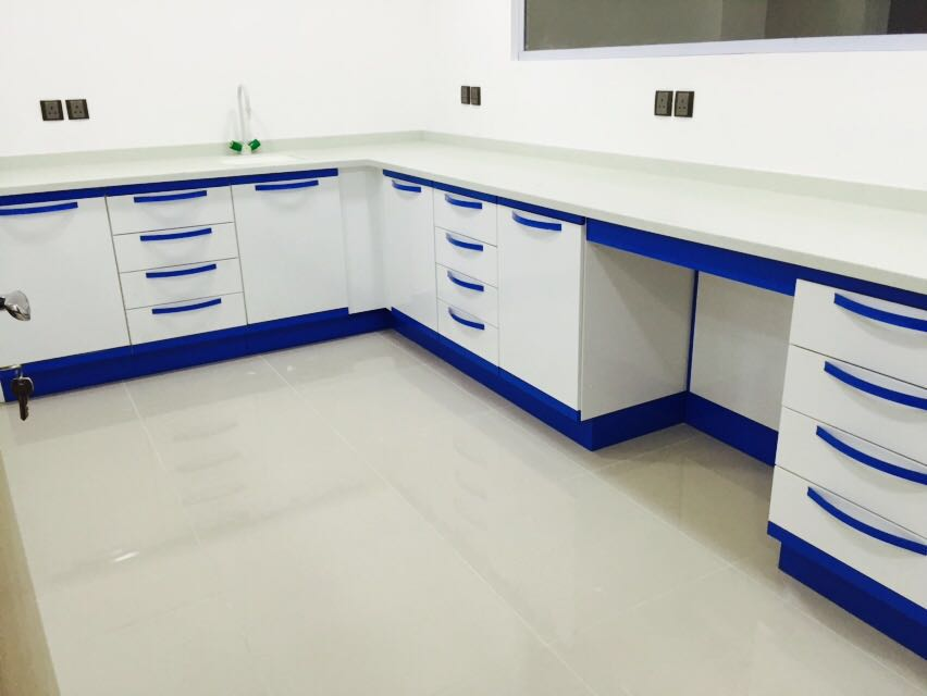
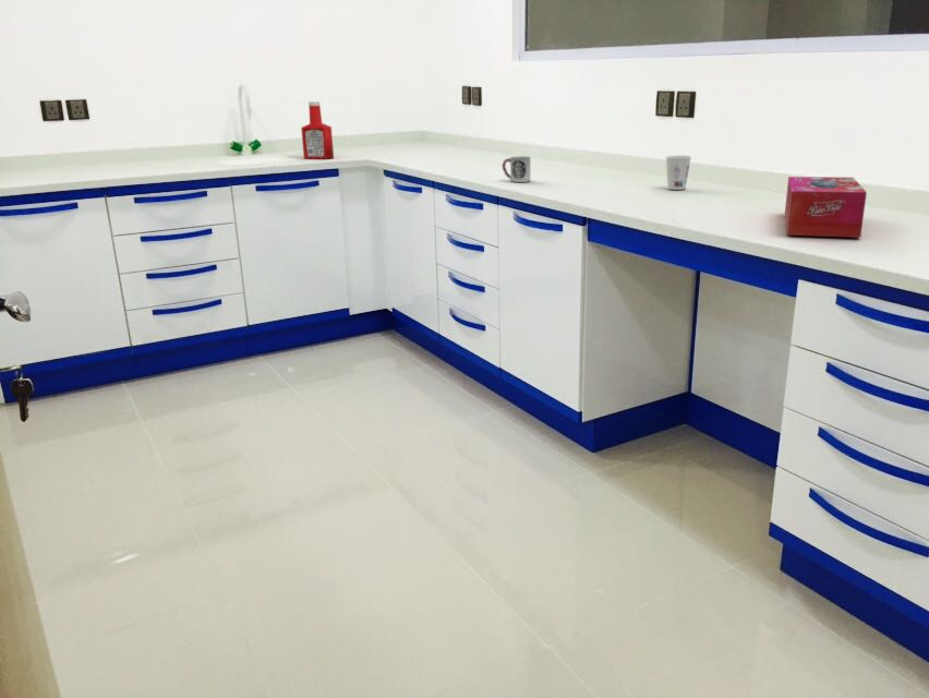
+ tissue box (821, 204)
+ cup (677, 172)
+ cup (516, 169)
+ soap bottle (316, 130)
